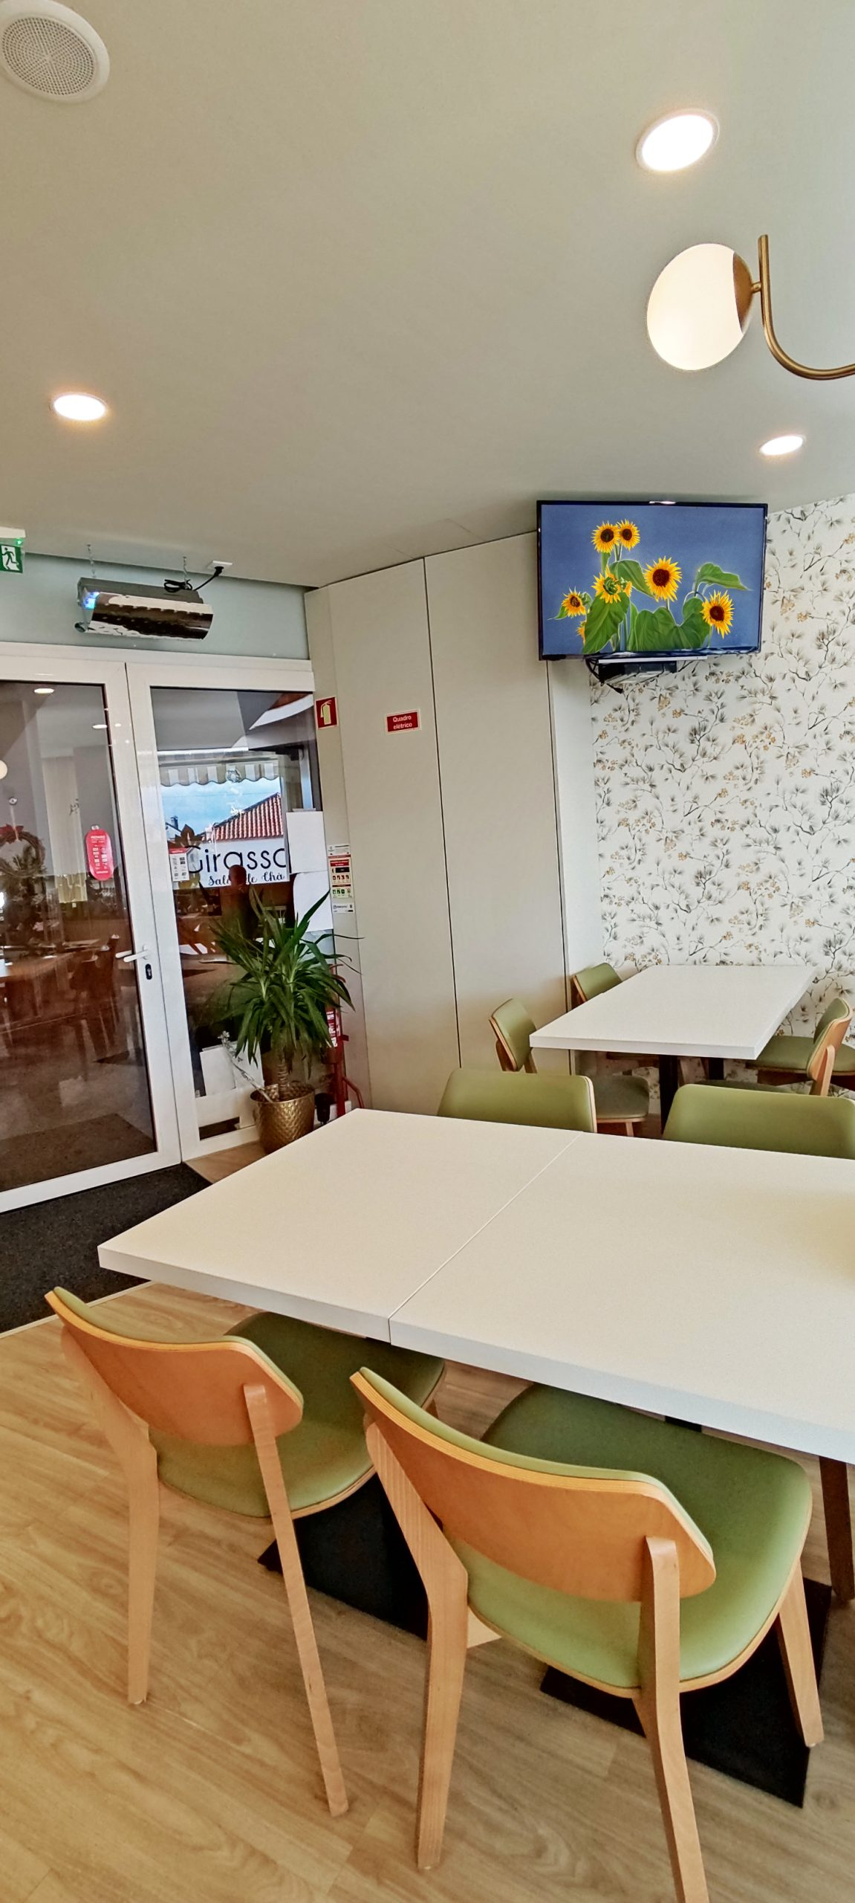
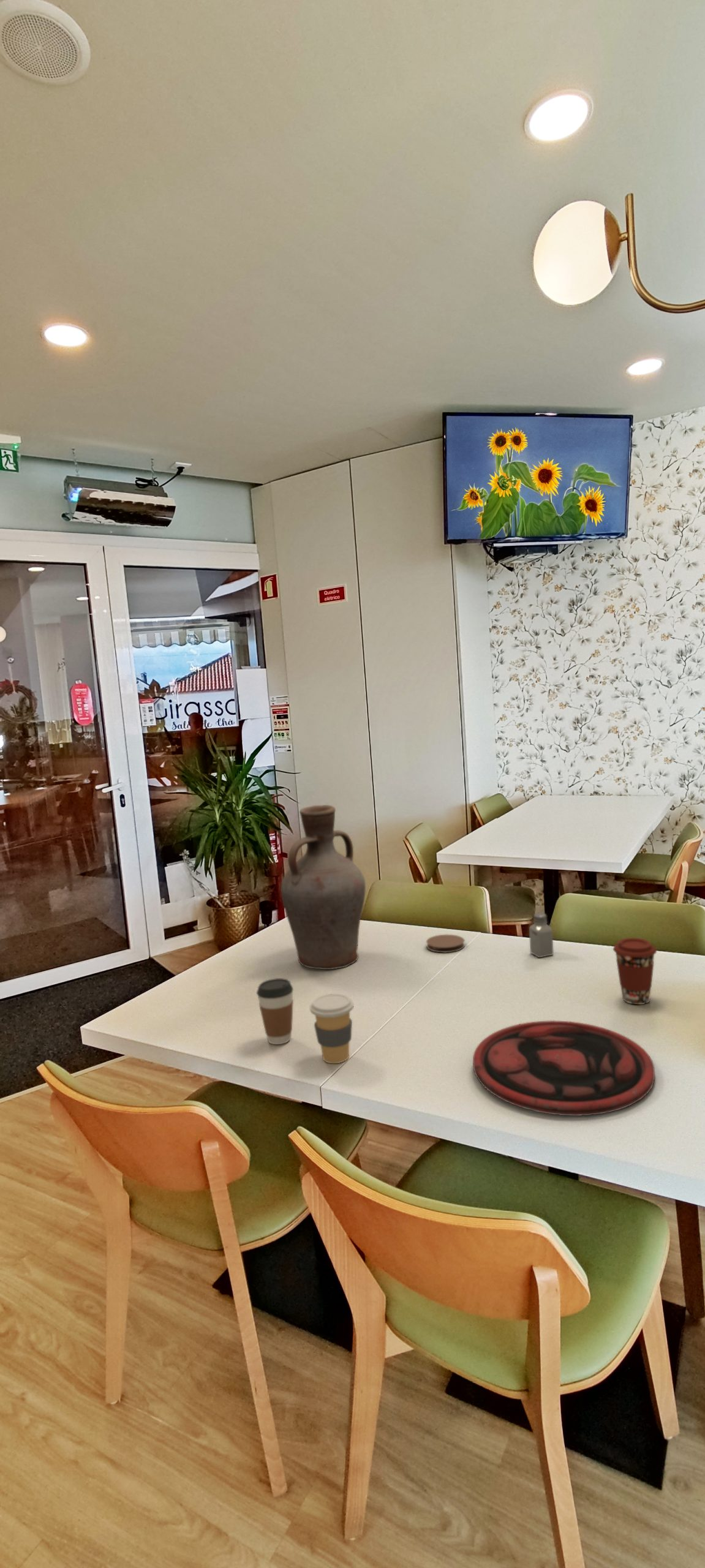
+ saltshaker (541, 934)
+ coffee cup (635, 971)
+ vase (323, 884)
+ coffee cup (277, 1011)
+ plate (560, 1061)
+ coffee cup (333, 1029)
+ coaster (445, 943)
